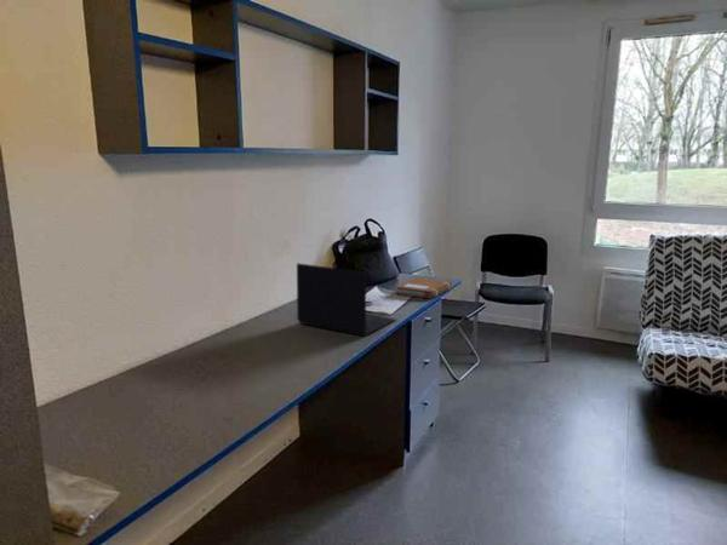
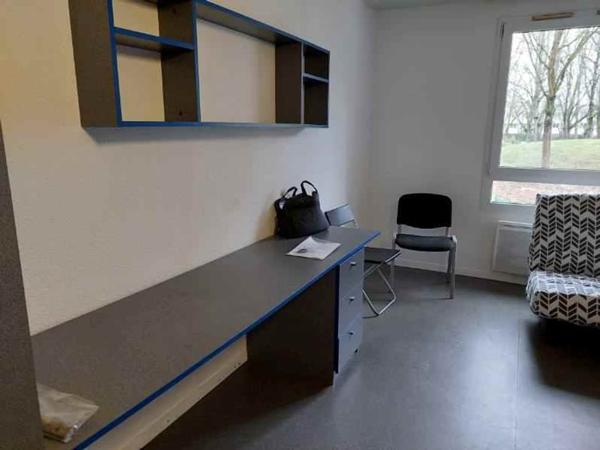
- laptop (347, 292)
- notebook (423, 287)
